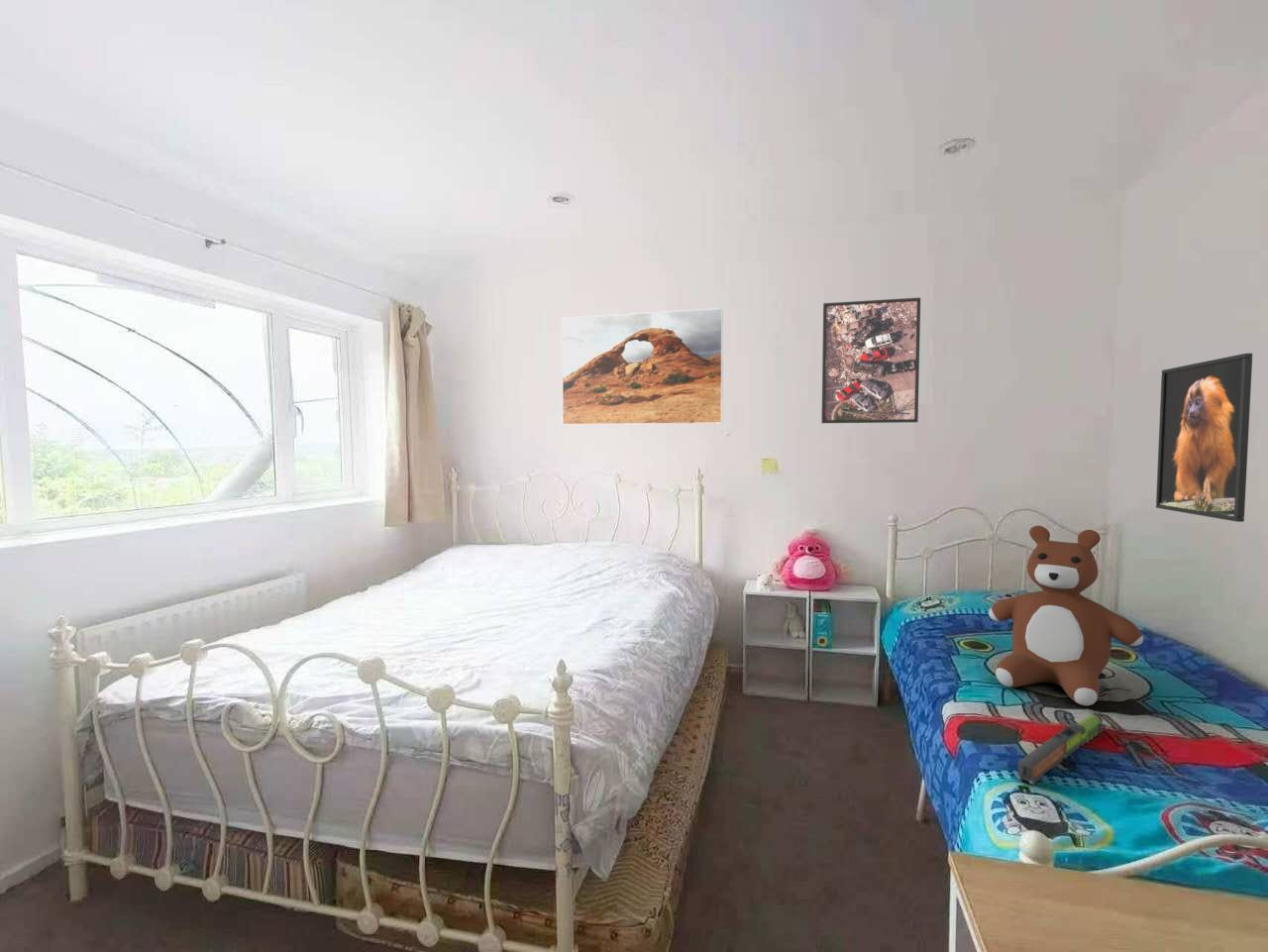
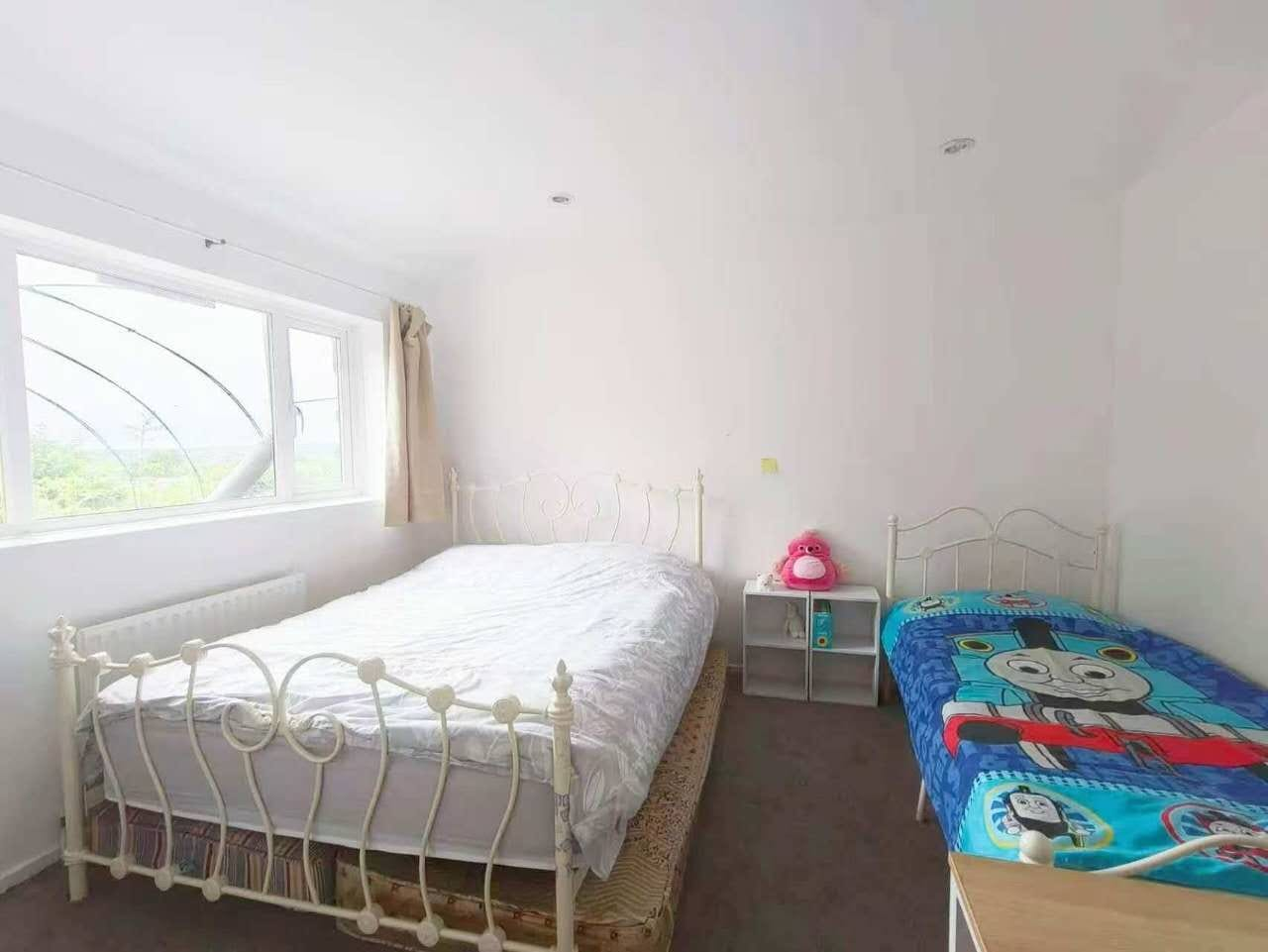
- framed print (1199, 438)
- toy train (1065, 744)
- teddy bear (1056, 607)
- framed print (870, 362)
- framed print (639, 369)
